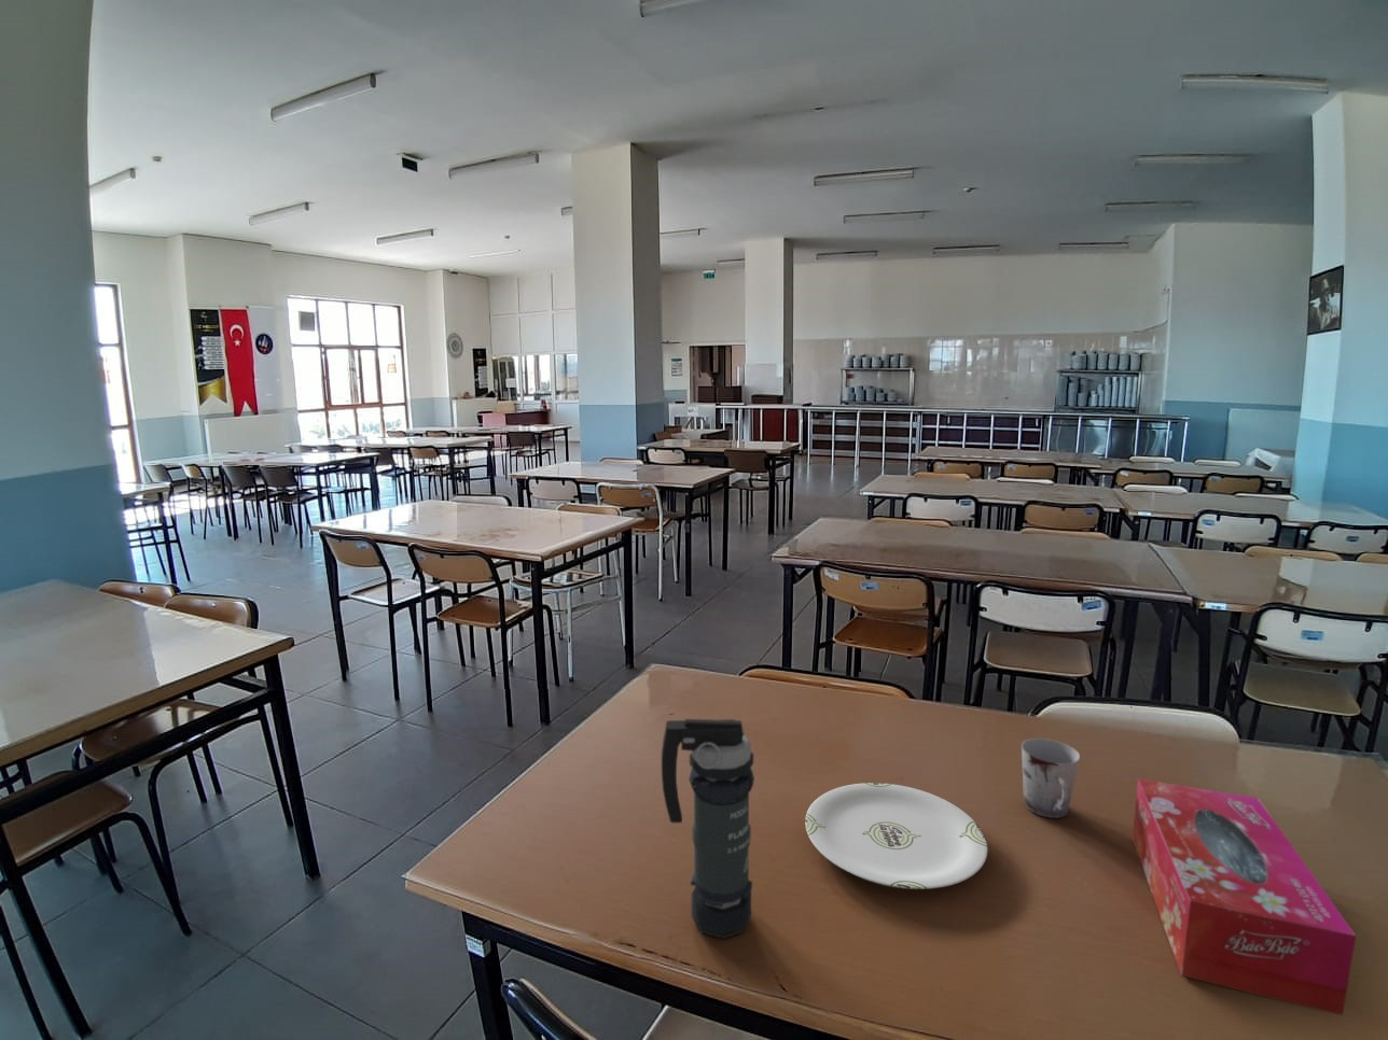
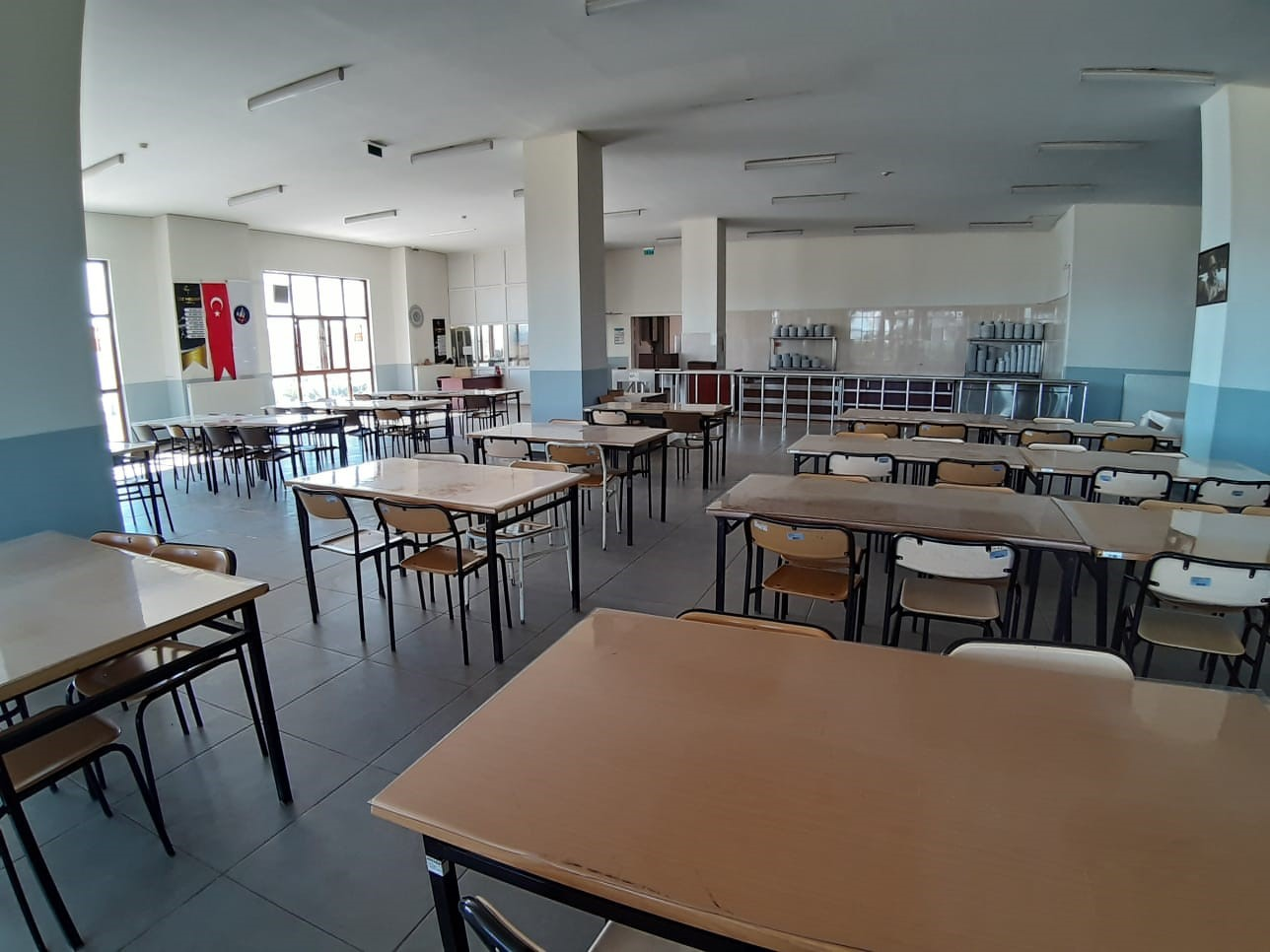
- cup (1050, 783)
- smoke grenade (708, 822)
- plate (892, 836)
- tissue box (1223, 877)
